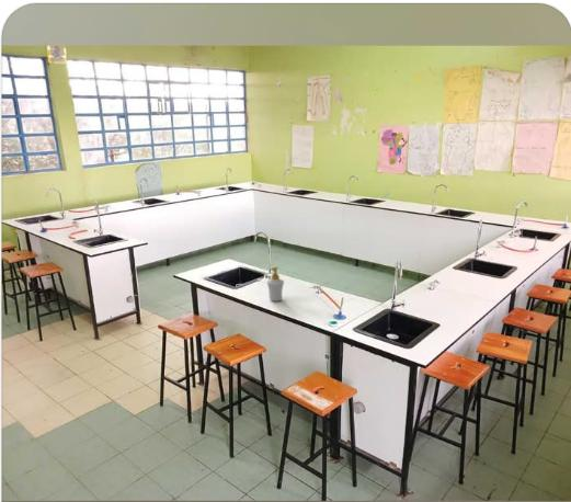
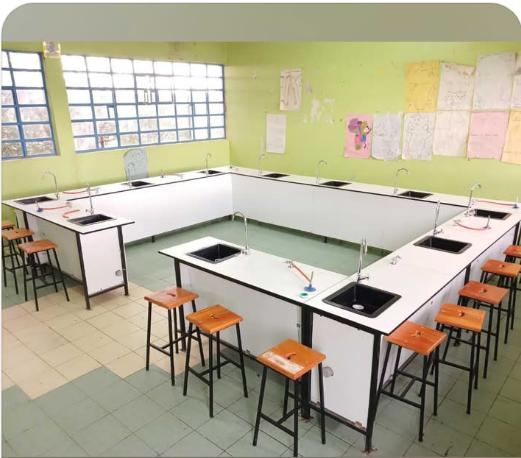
- soap bottle (275, 283)
